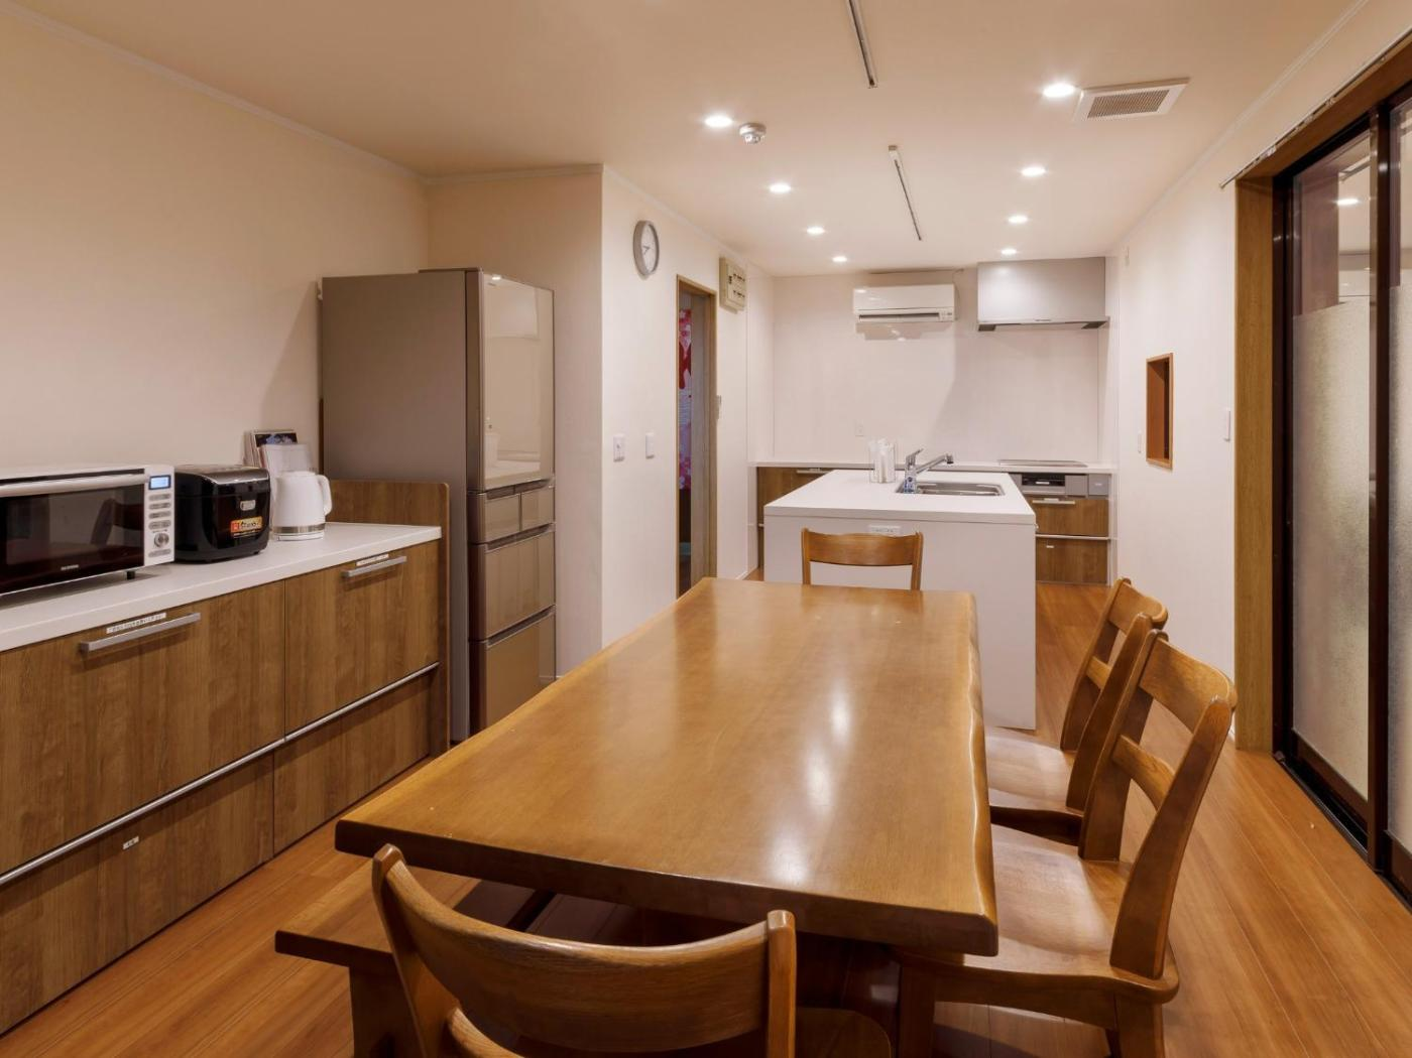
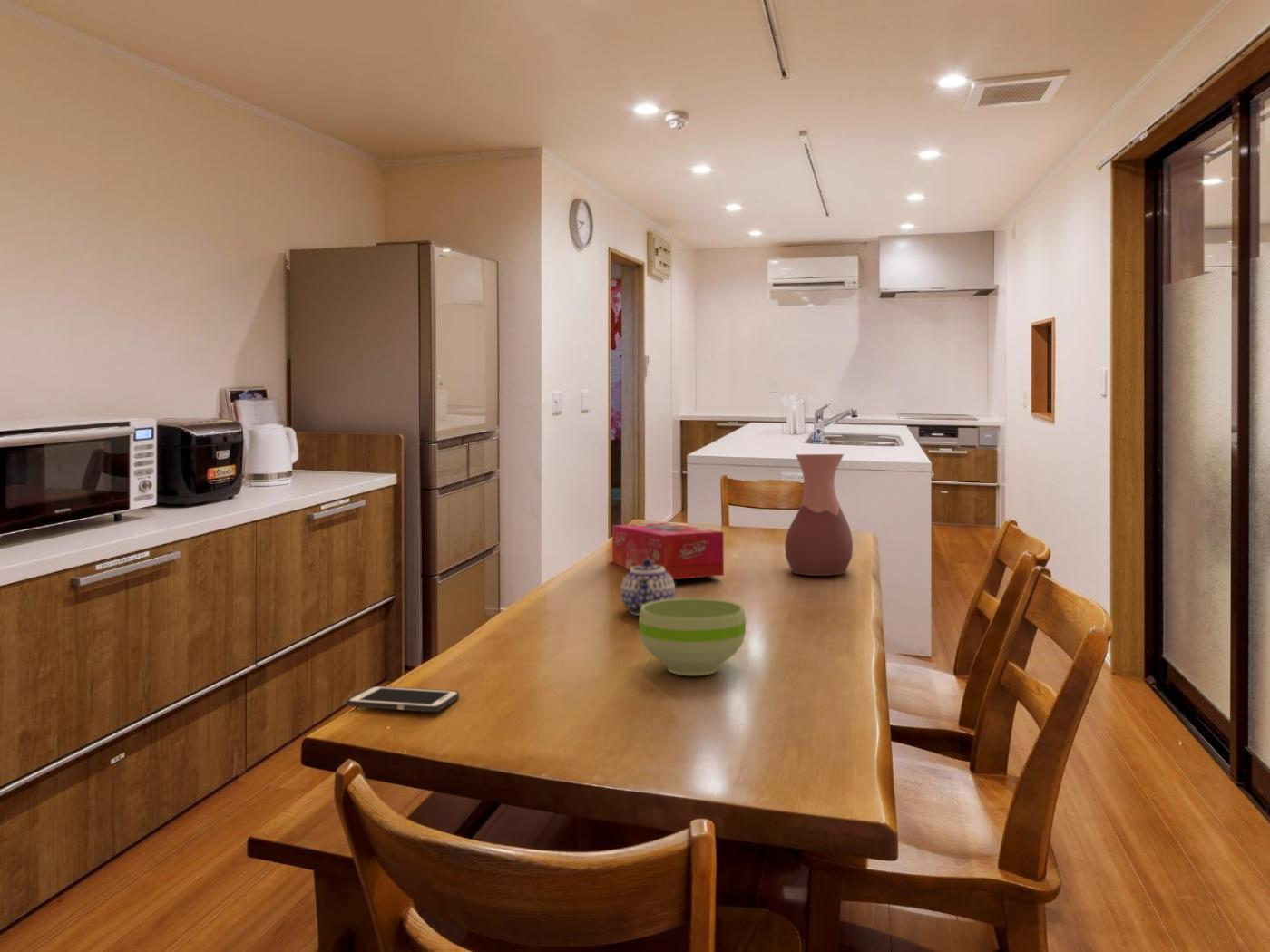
+ vase (818, 512)
+ cell phone (404, 698)
+ bowl (692, 637)
+ tissue box (665, 549)
+ teapot (648, 585)
